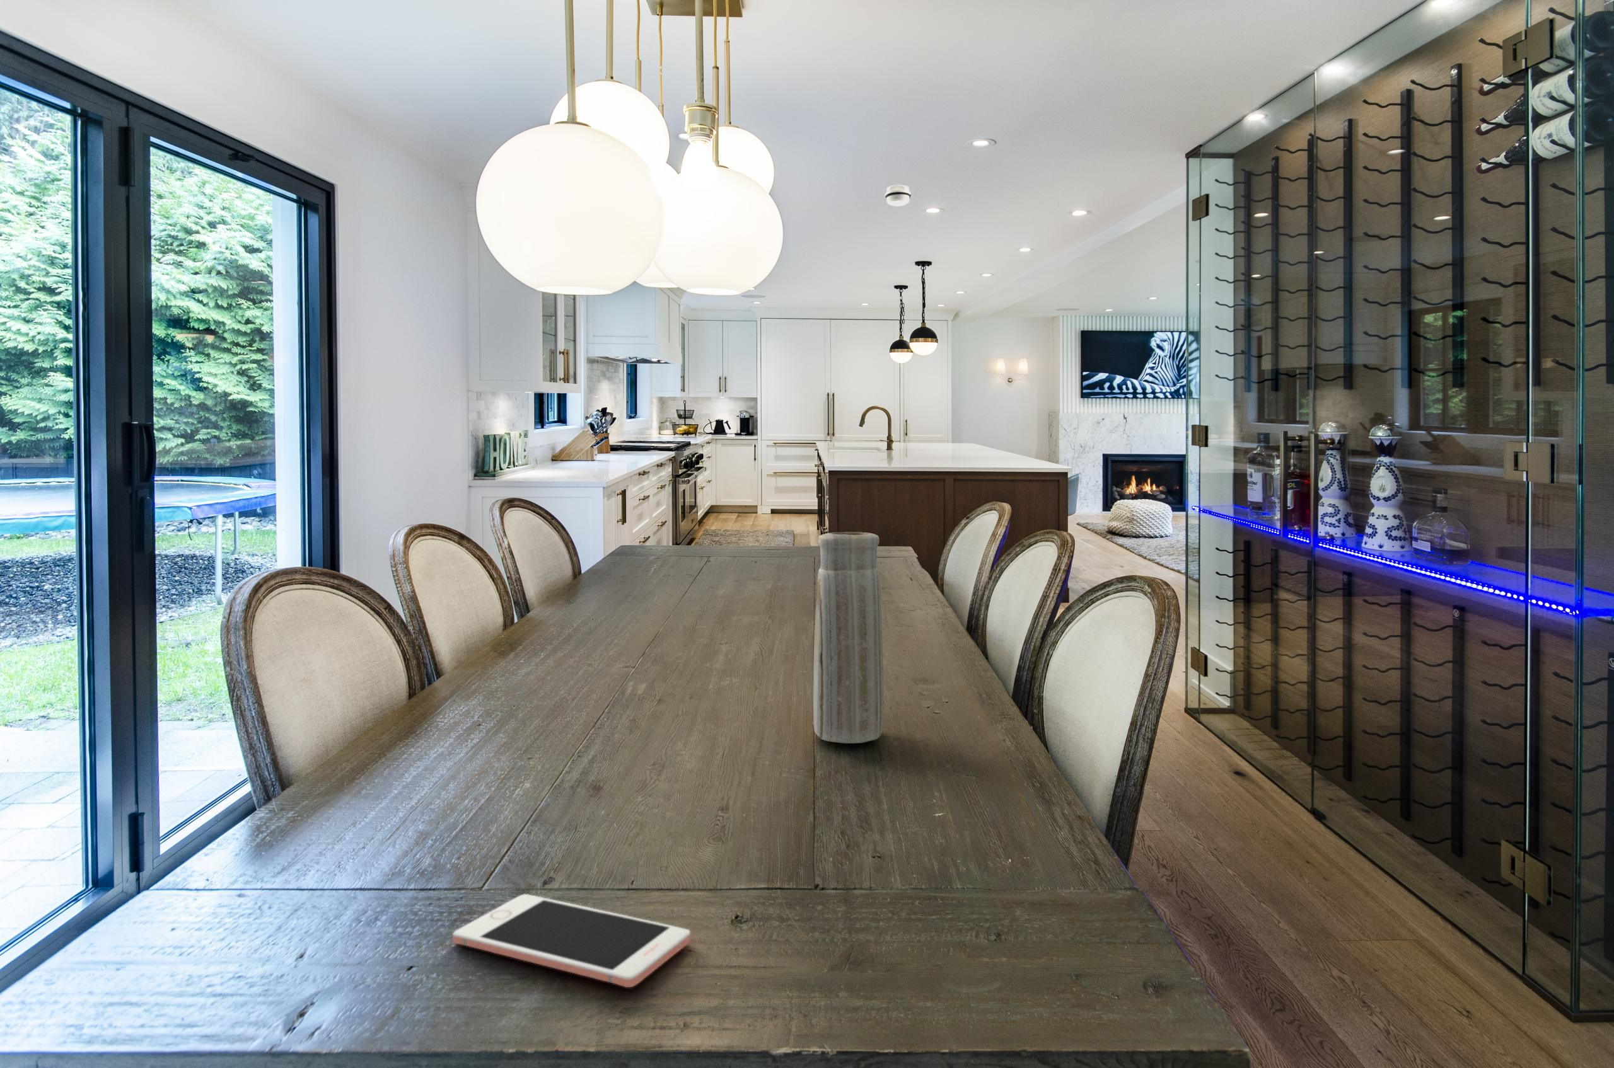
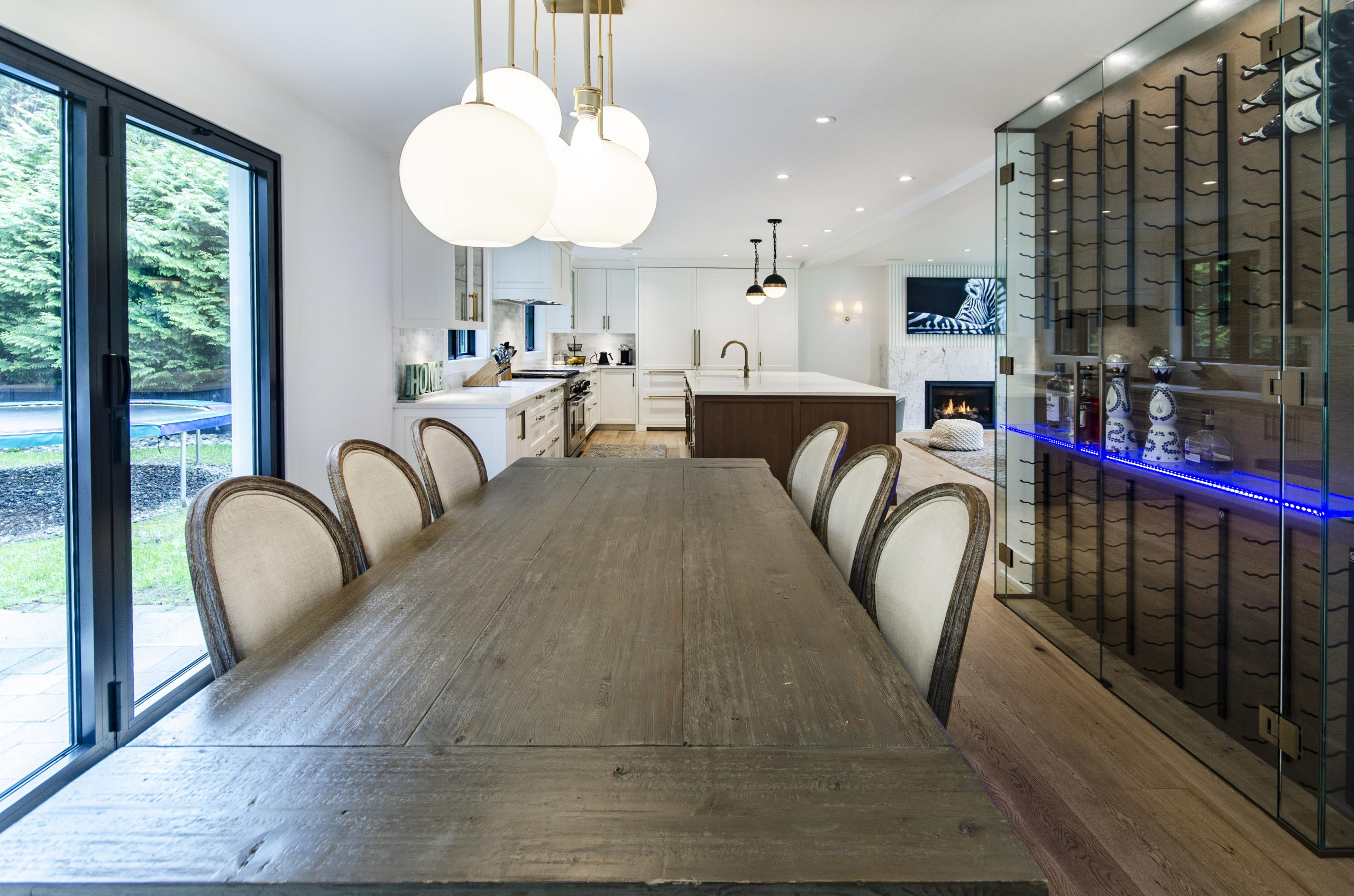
- cell phone (572, 937)
- vase (848, 635)
- smoke detector (898, 195)
